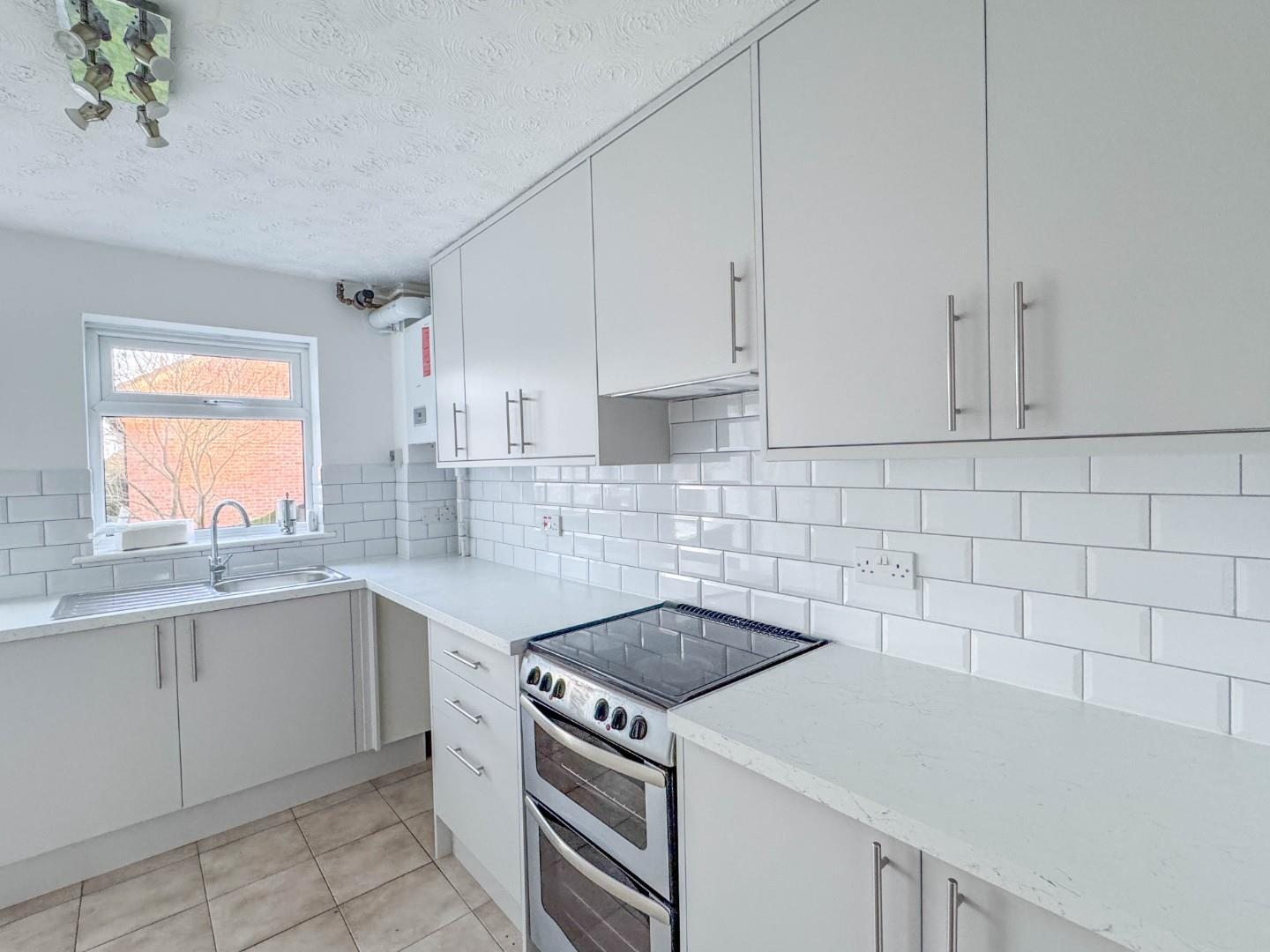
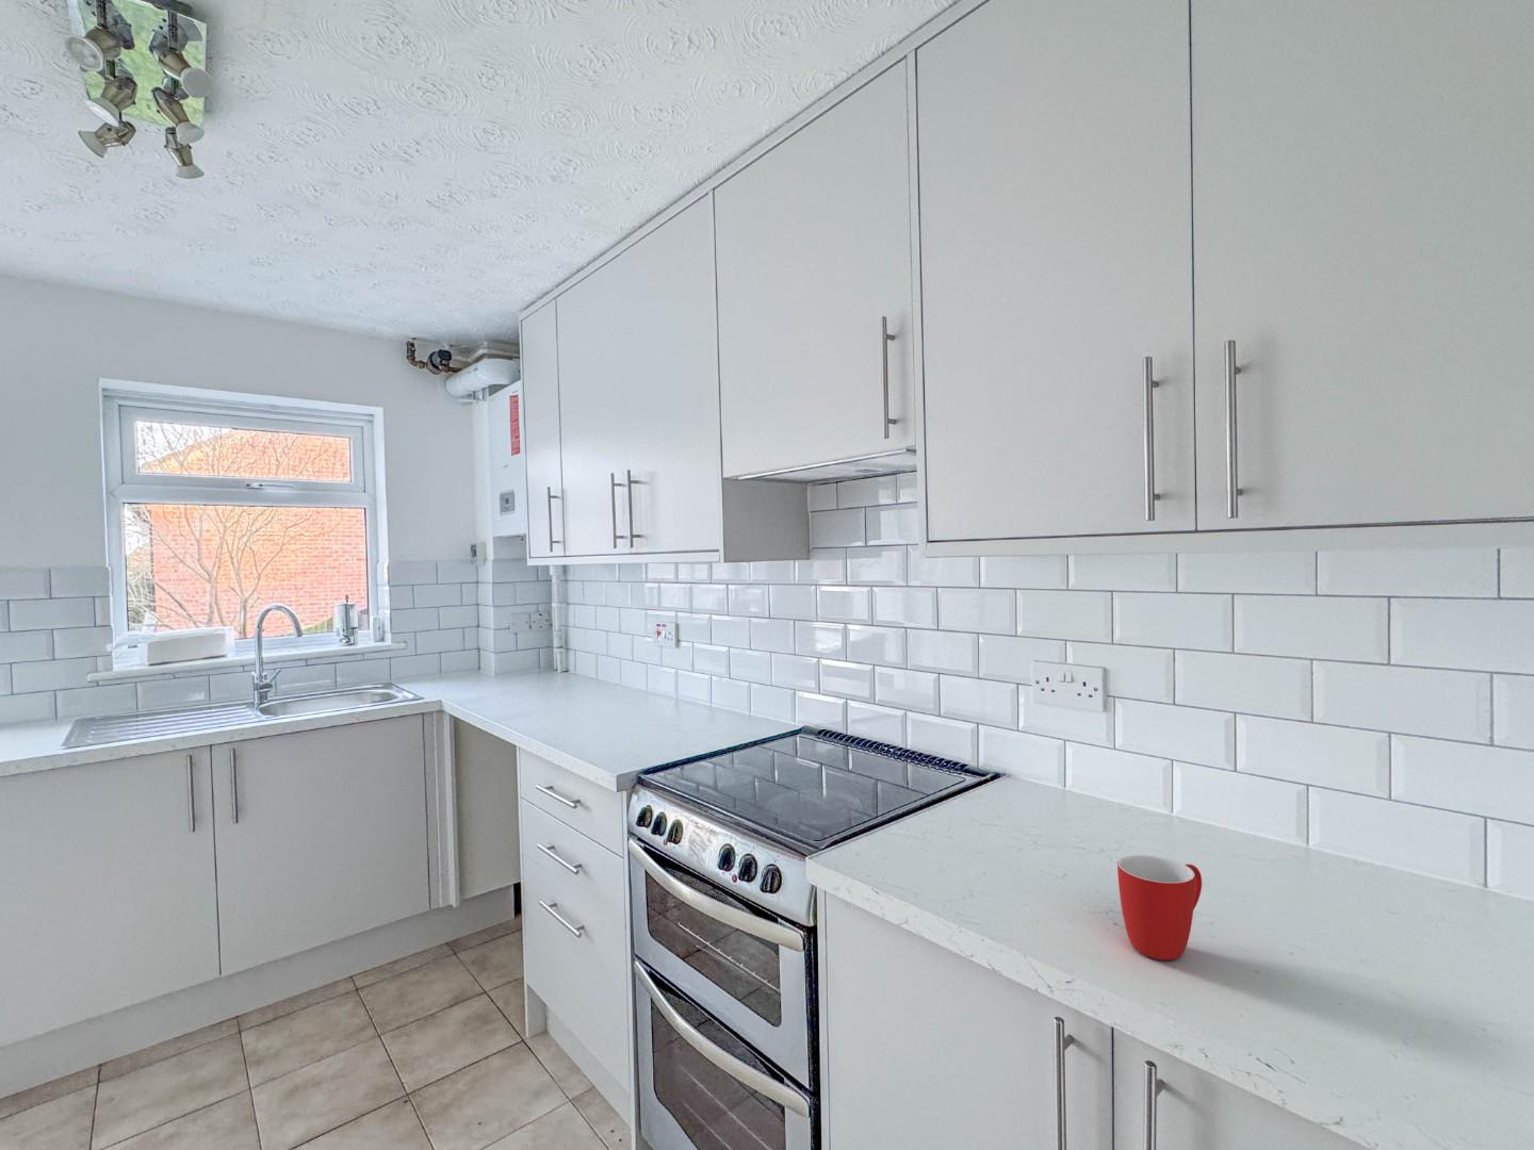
+ mug (1166, 905)
